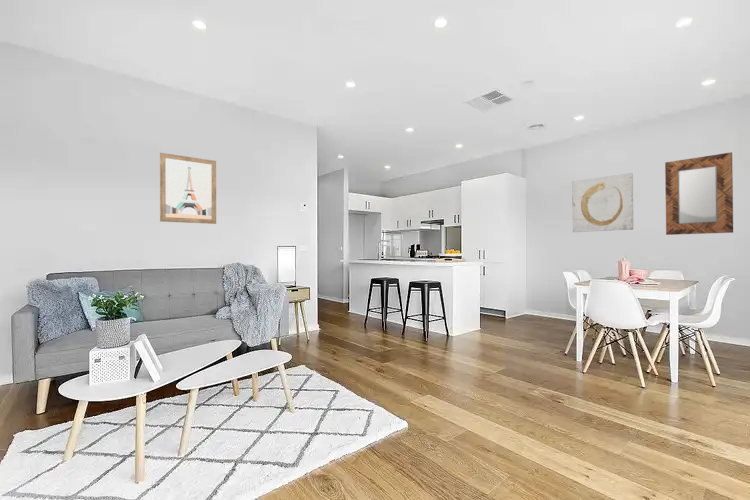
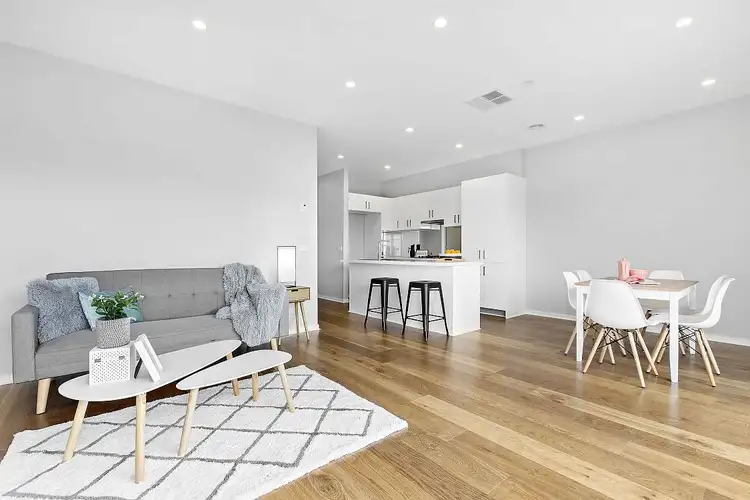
- wall art (189, 189)
- wall art (601, 204)
- home mirror (697, 195)
